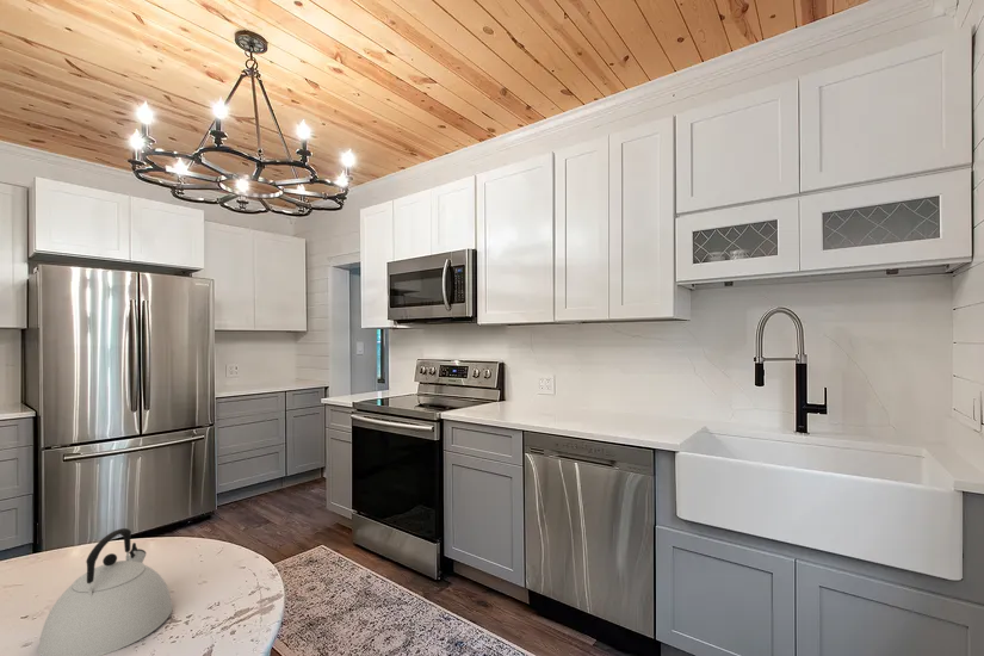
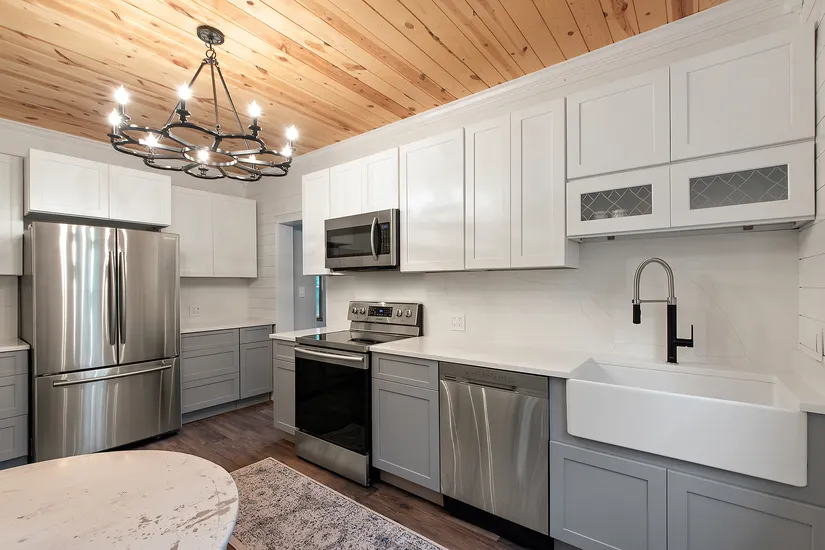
- kettle (111, 578)
